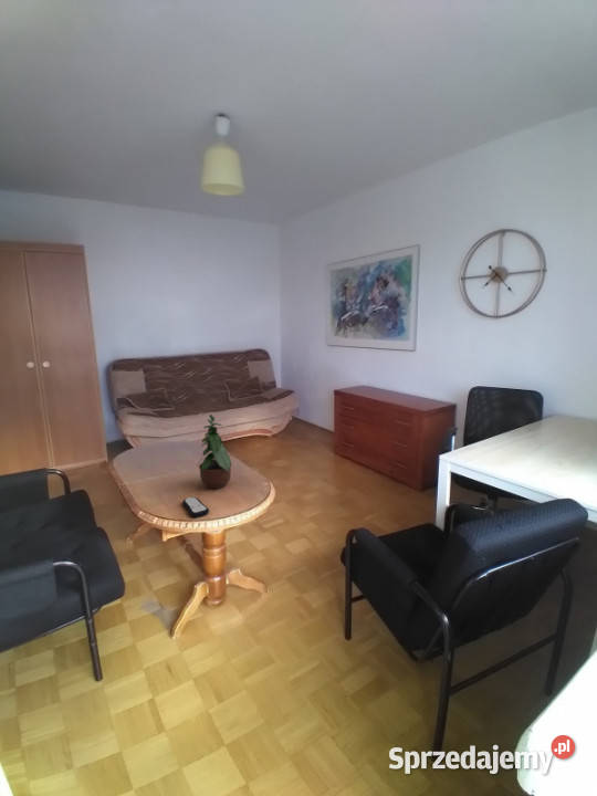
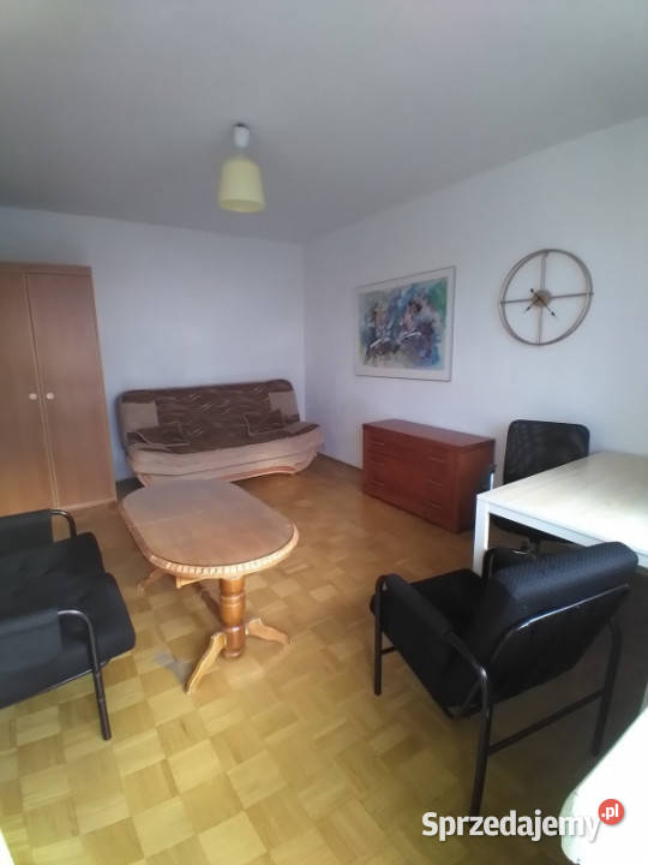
- potted plant (214, 449)
- remote control (195, 505)
